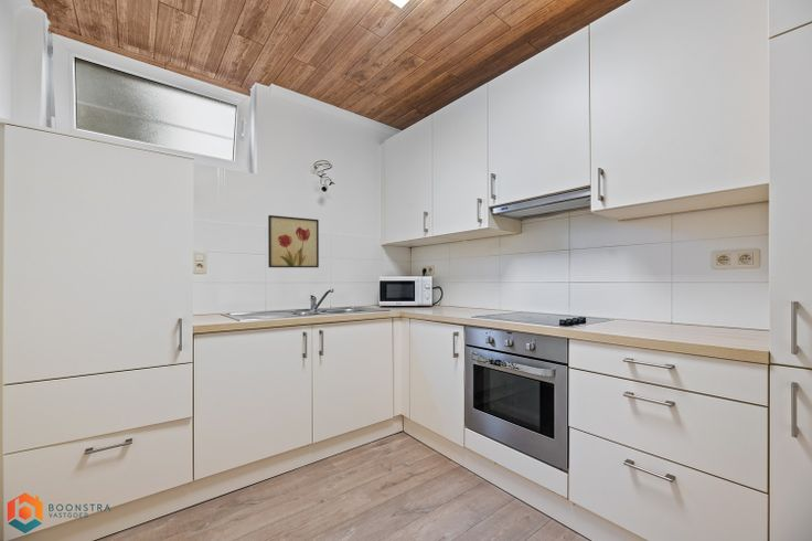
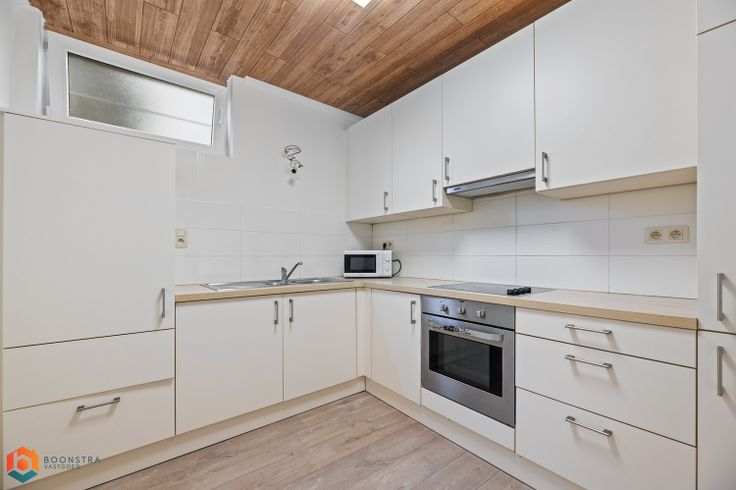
- wall art (293, 242)
